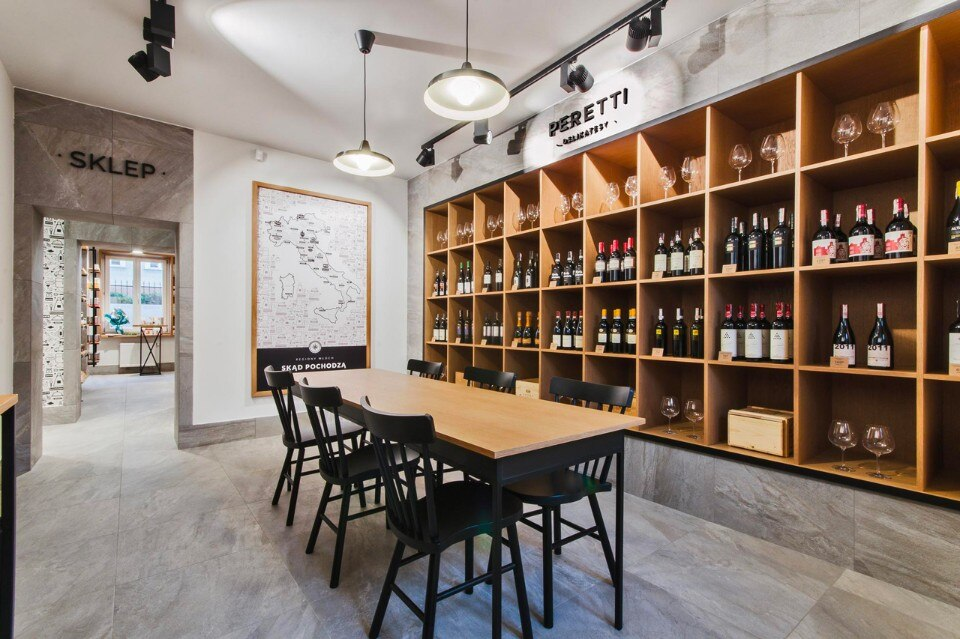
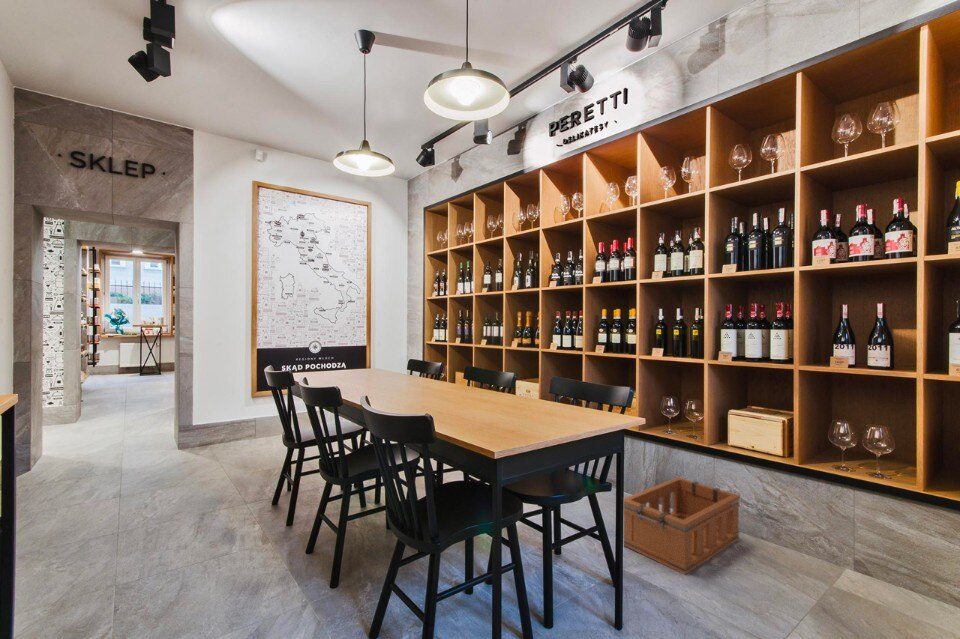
+ wooden crate (681, 519)
